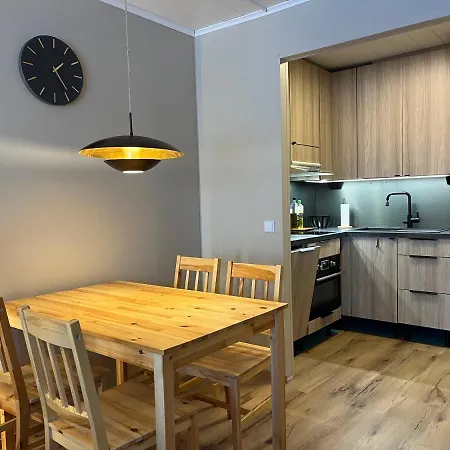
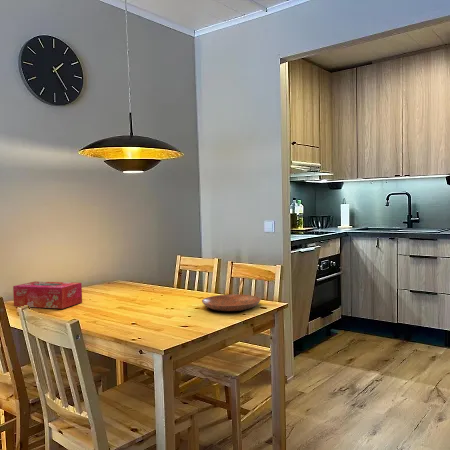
+ tissue box (48, 294)
+ bowl (231, 303)
